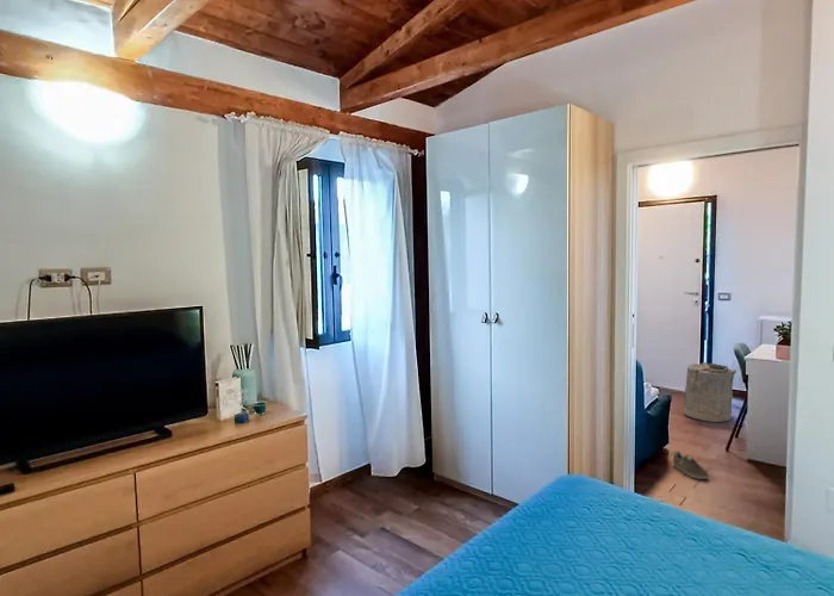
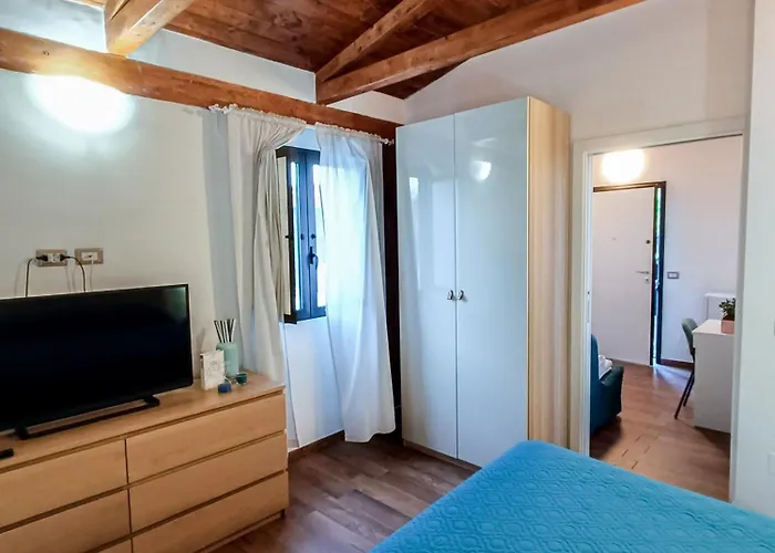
- sneaker (689, 464)
- laundry hamper (705, 390)
